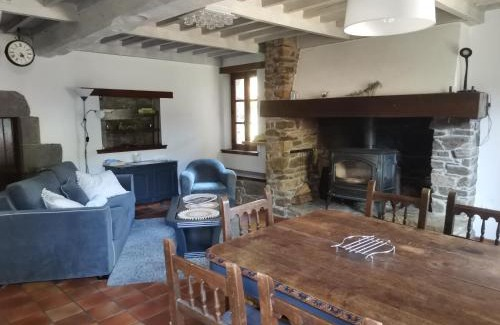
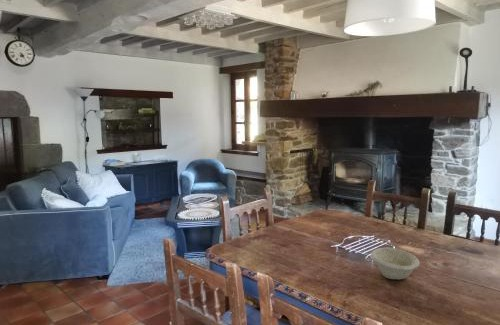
+ bowl (394, 265)
